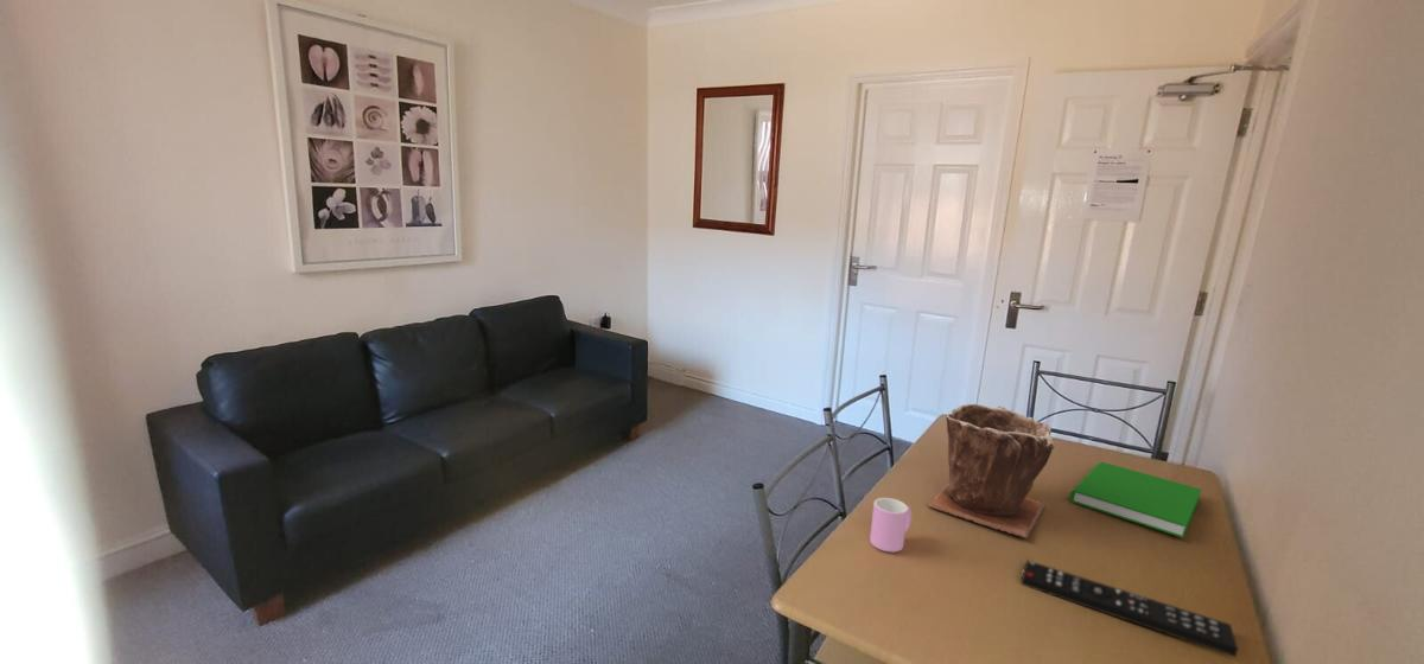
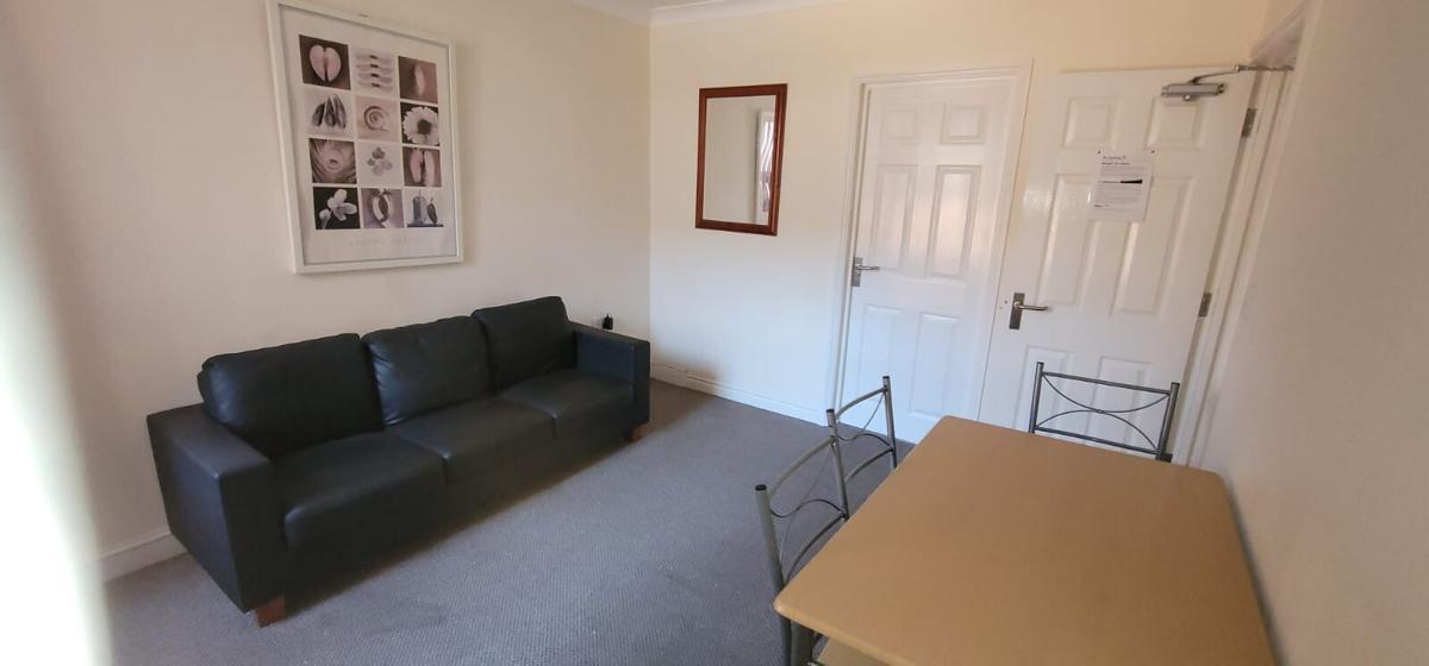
- remote control (1119, 601)
- plant pot (993, 461)
- cup (894, 523)
- book (1136, 494)
